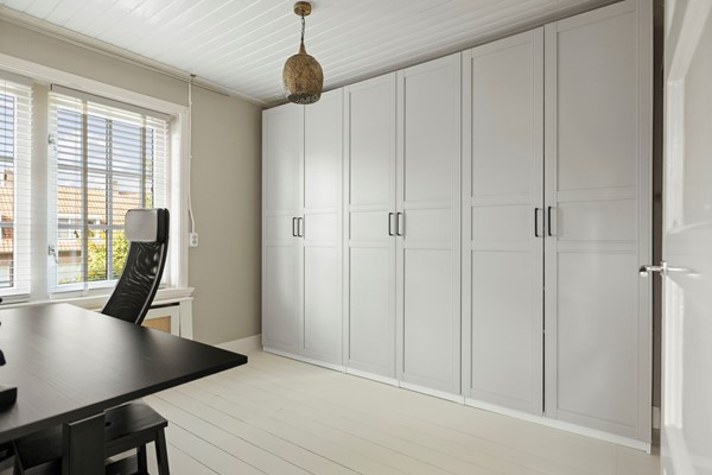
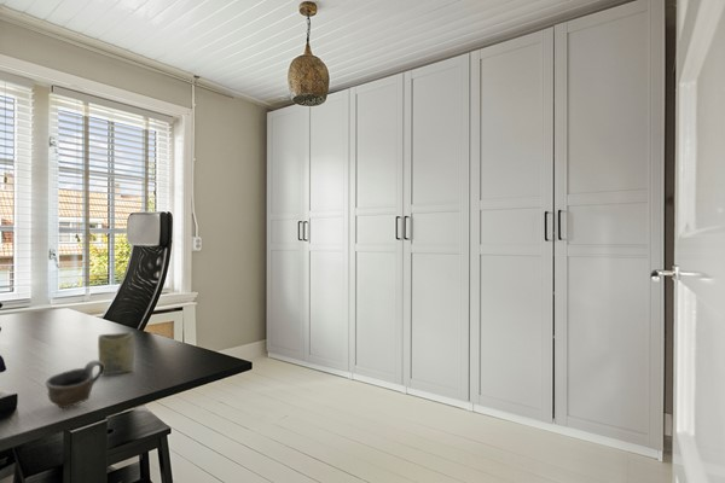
+ cup (116, 353)
+ cup (74, 384)
